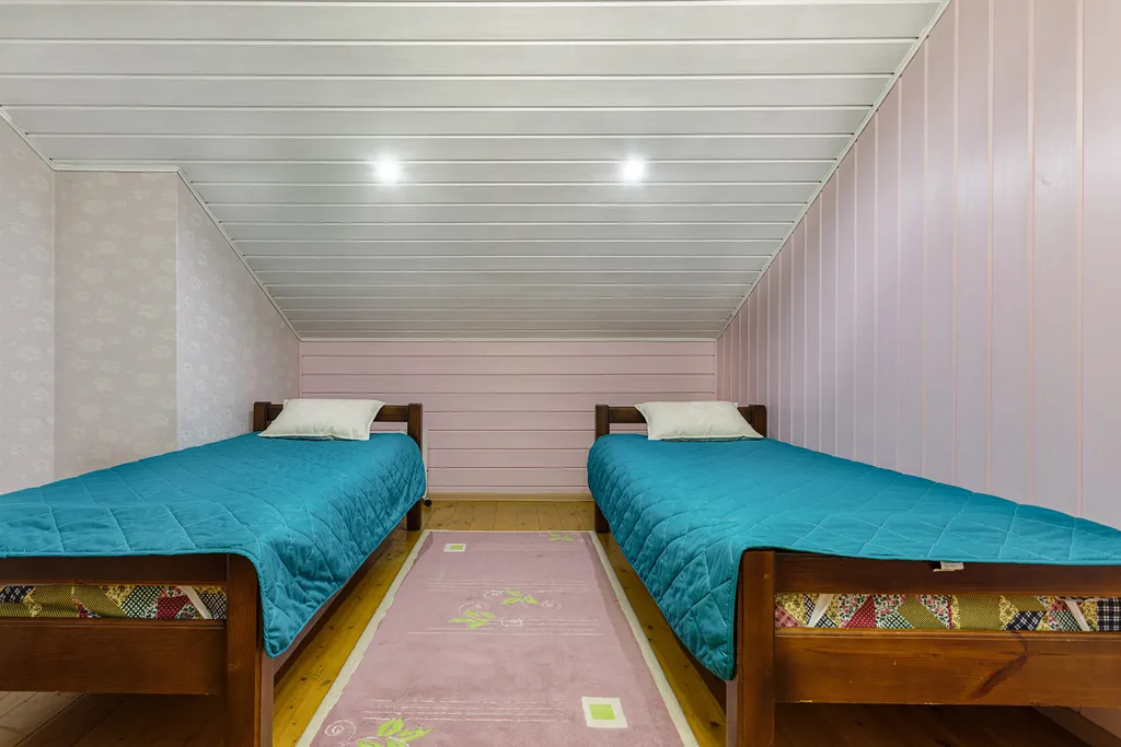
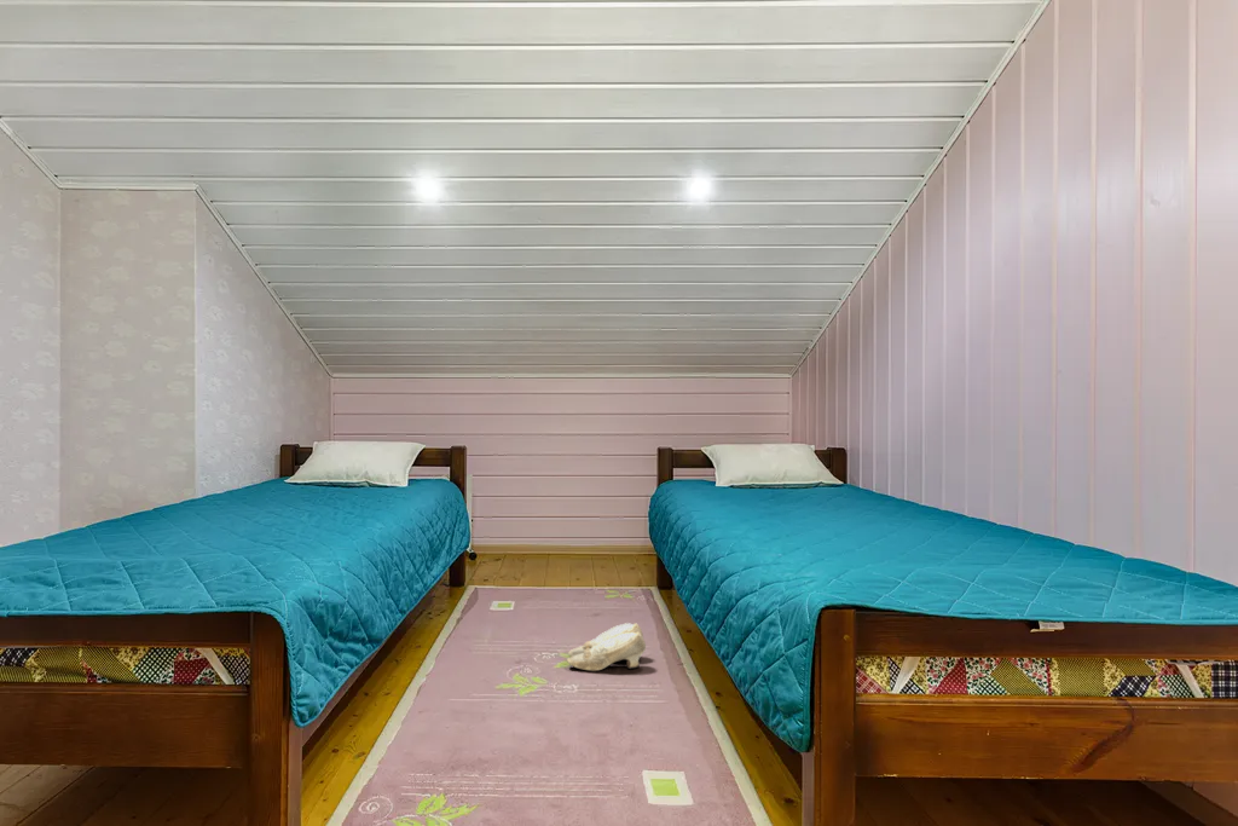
+ slippers (606, 645)
